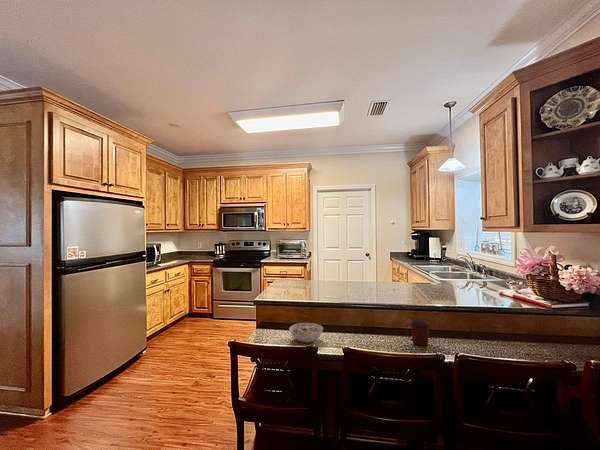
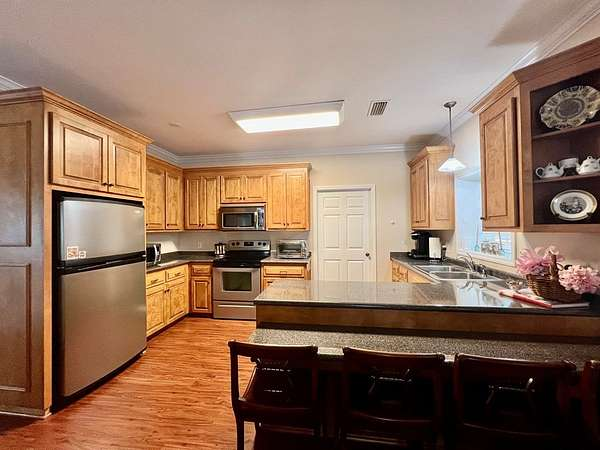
- mug (417, 332)
- bowl (306, 332)
